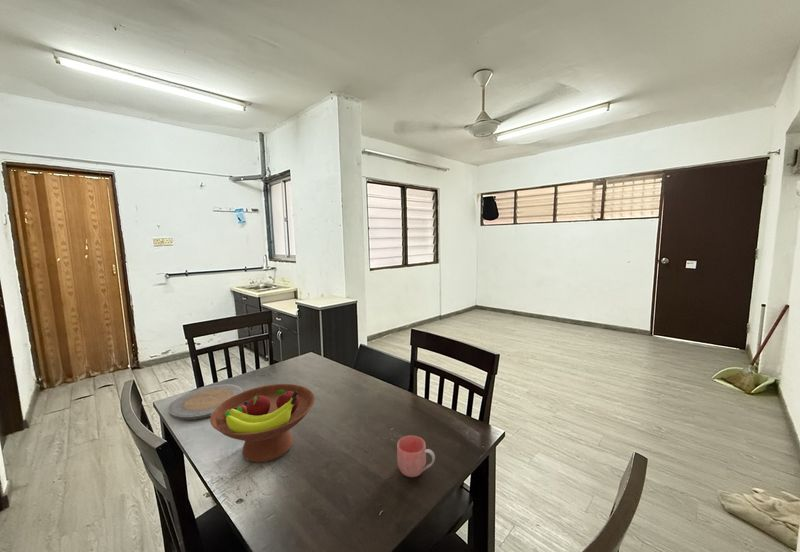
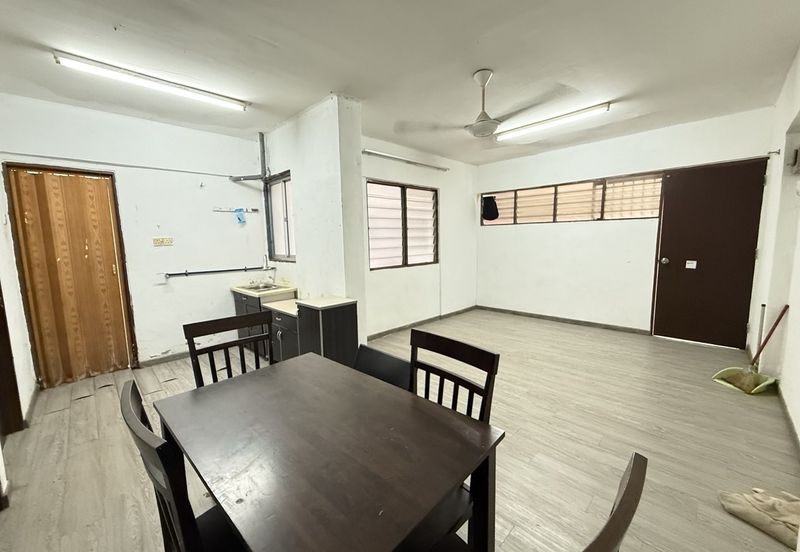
- fruit bowl (266, 418)
- plate (208, 400)
- mug (416, 458)
